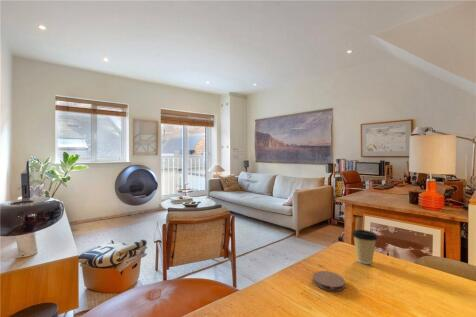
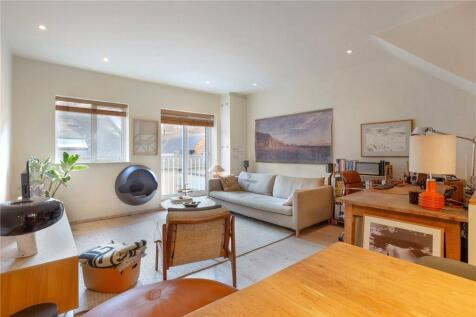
- coffee cup (364, 246)
- coaster (328, 280)
